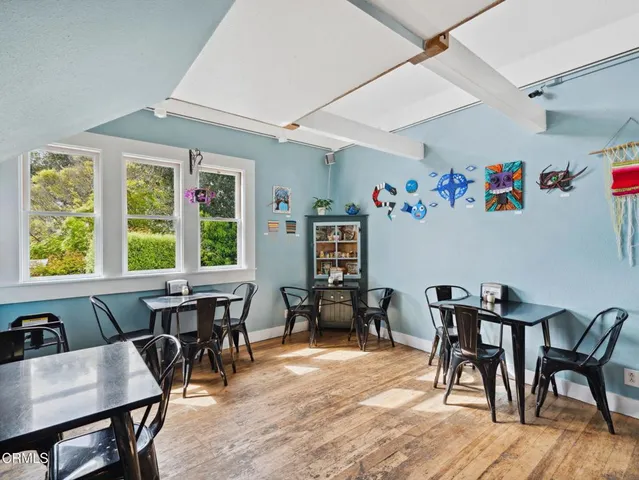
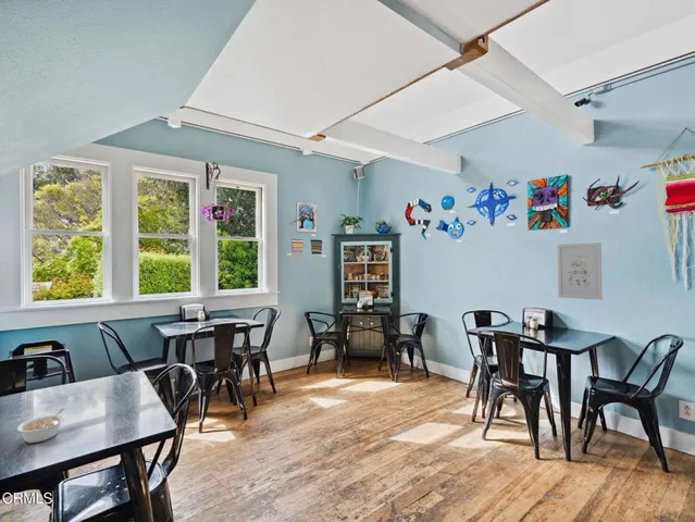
+ legume (41, 427)
+ wall art (579, 271)
